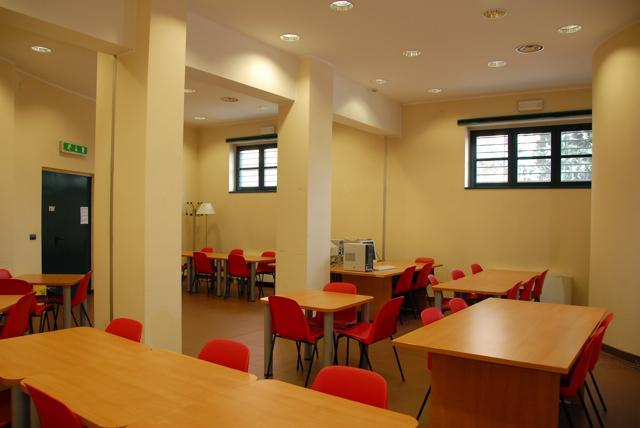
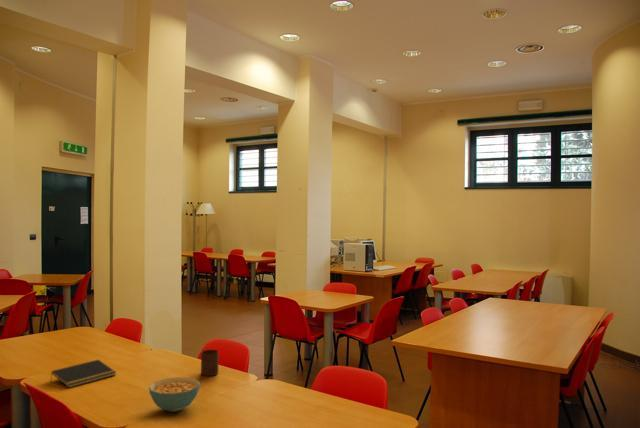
+ cereal bowl (174, 396)
+ cup (208, 362)
+ notepad (84, 372)
